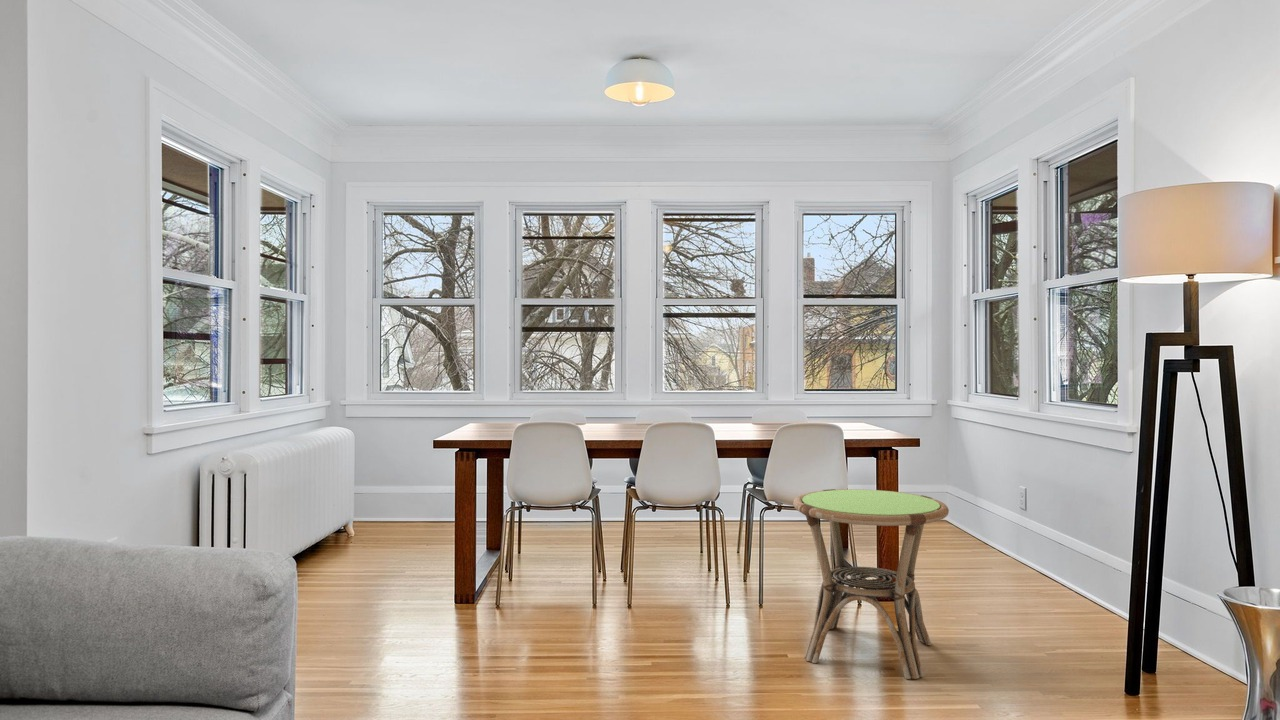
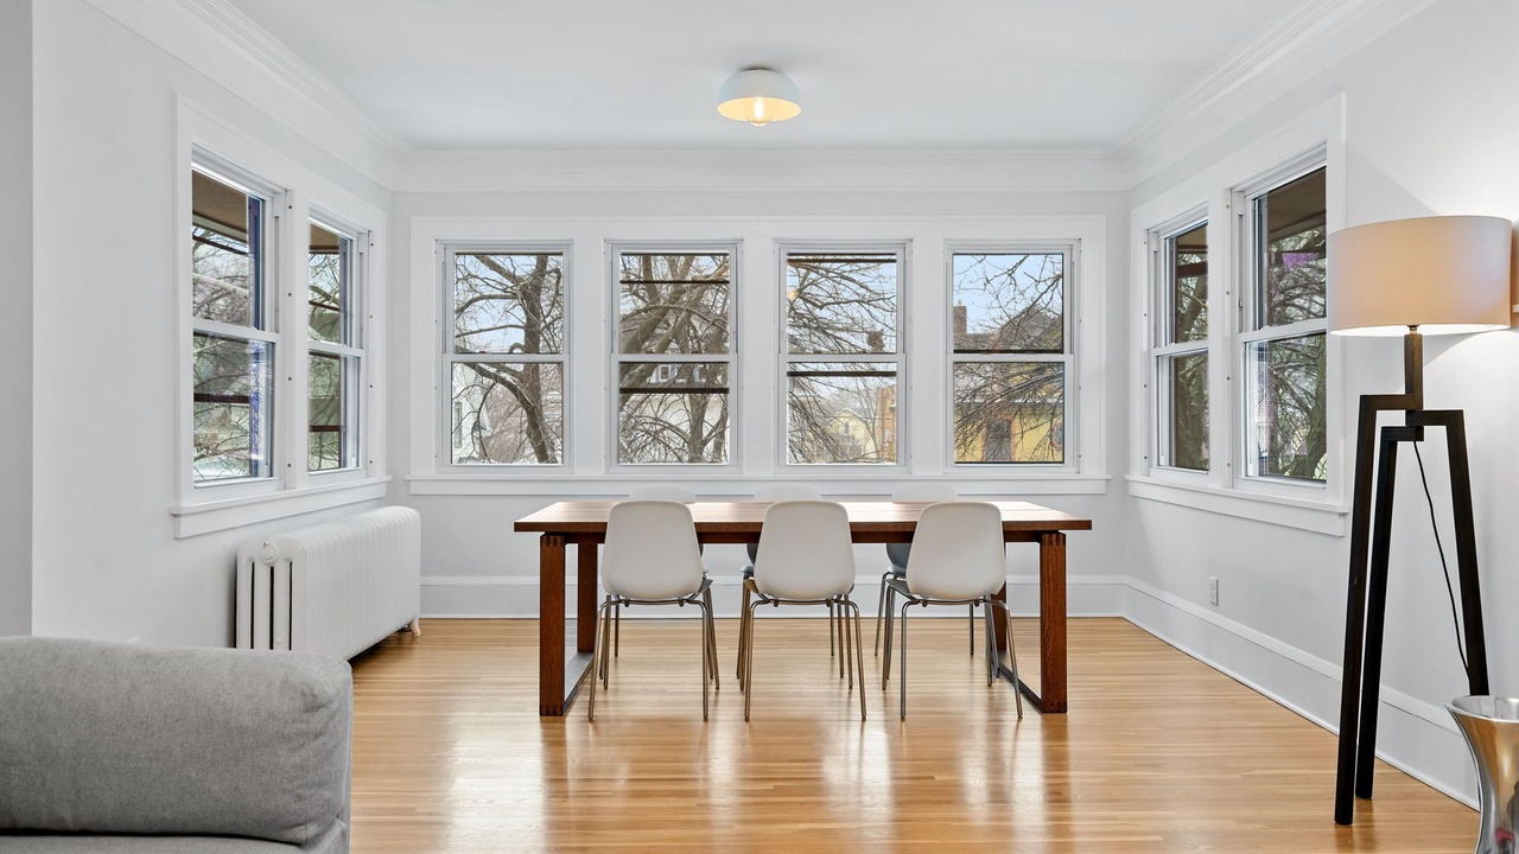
- side table (869, 575)
